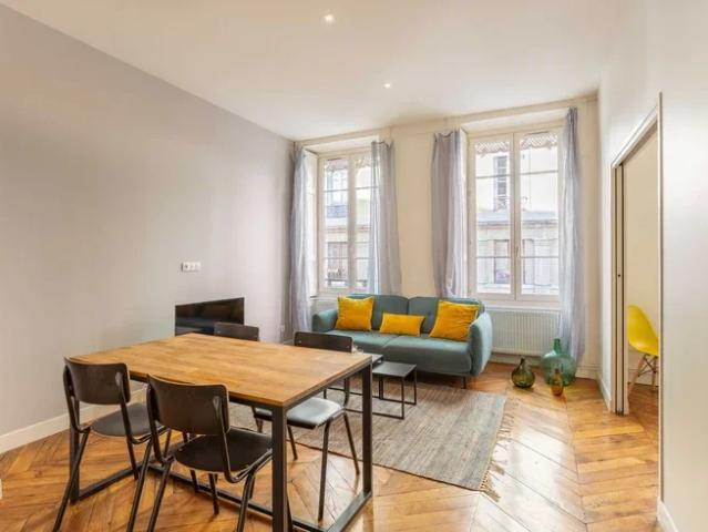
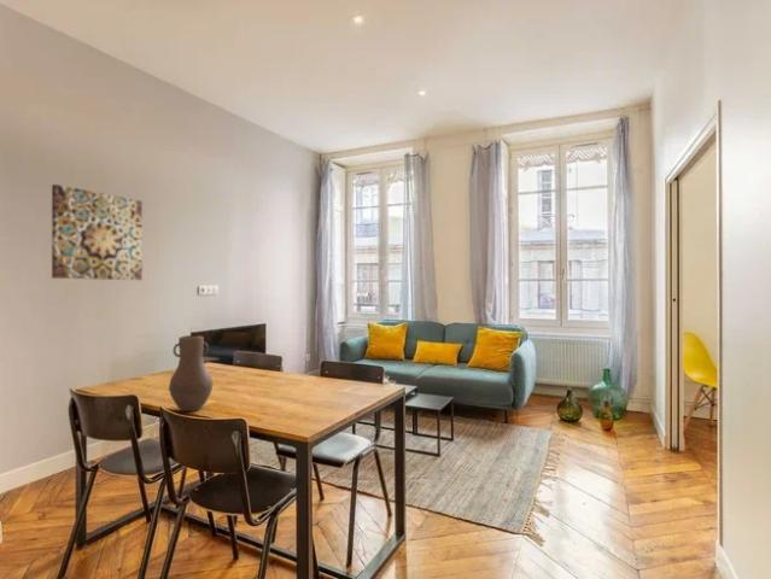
+ vase (191, 372)
+ wall art (100, 236)
